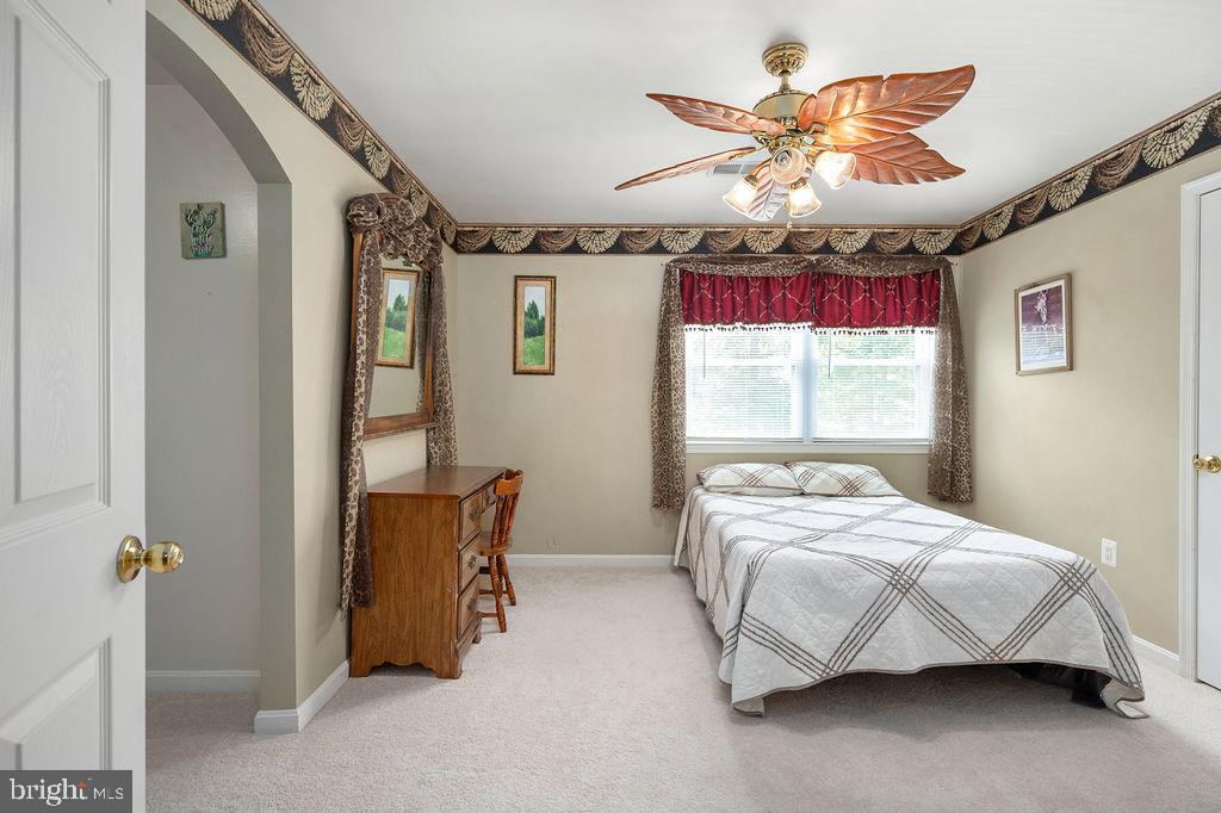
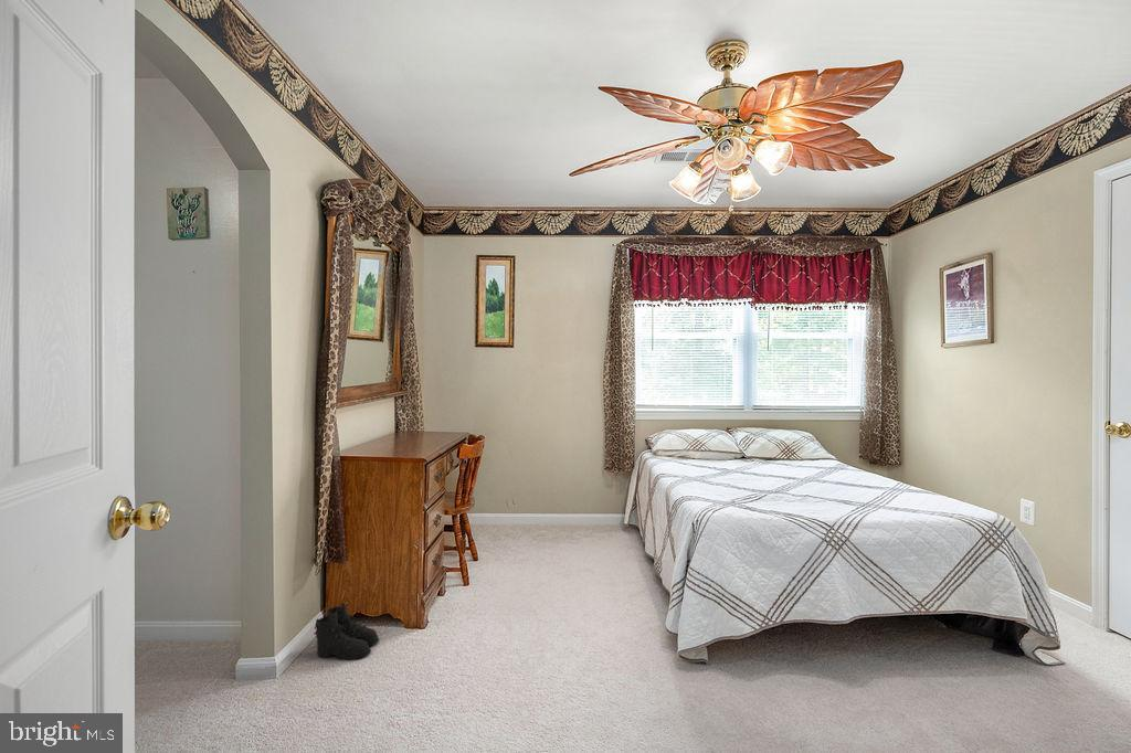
+ boots (347, 628)
